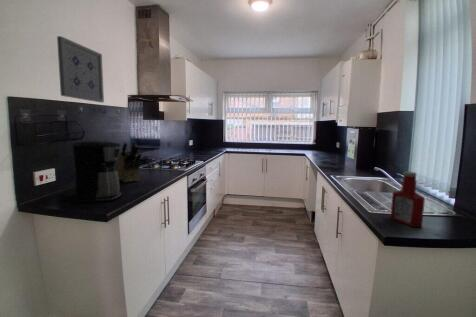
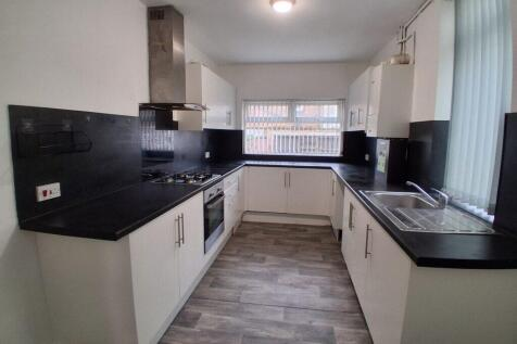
- wall art (83, 73)
- coffee maker (94, 169)
- soap bottle (407, 197)
- knife block (127, 160)
